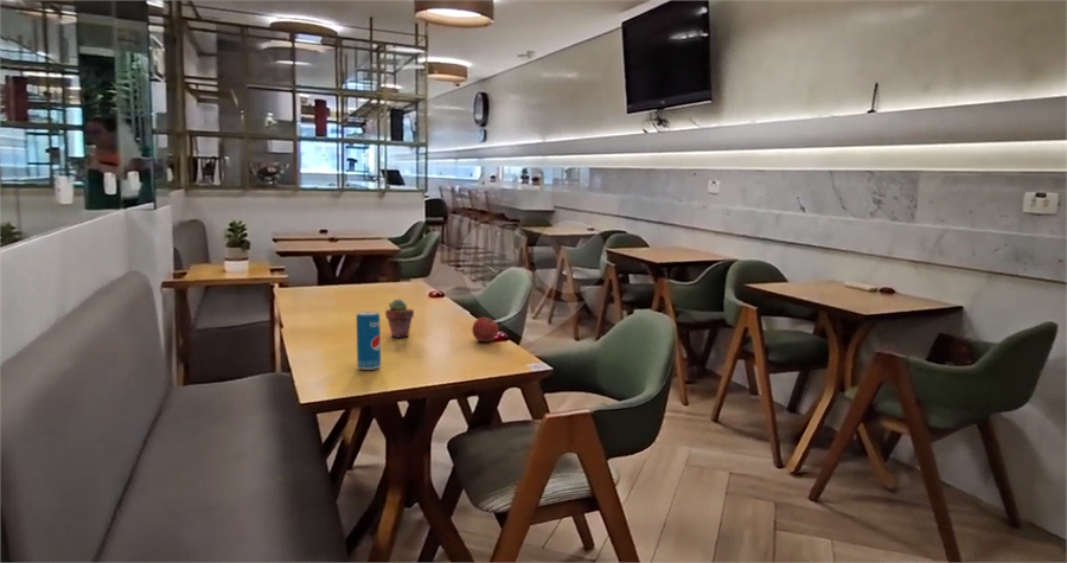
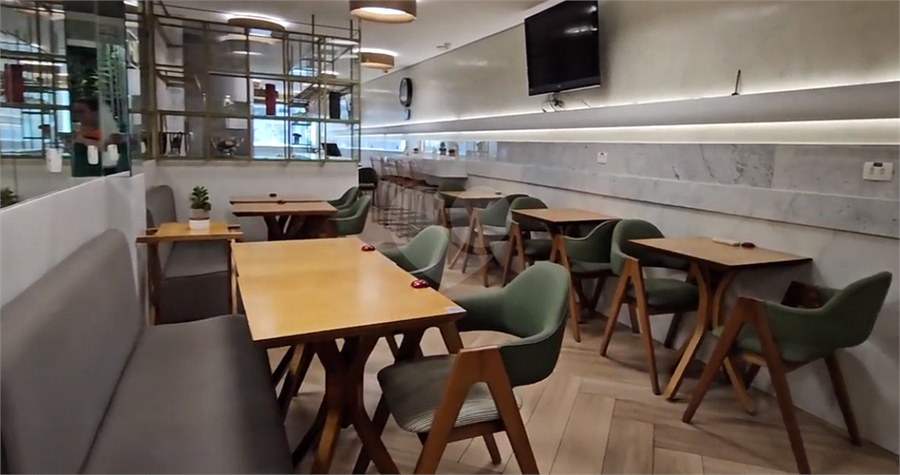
- beverage can (368, 340)
- potted succulent (400, 316)
- apple (485, 328)
